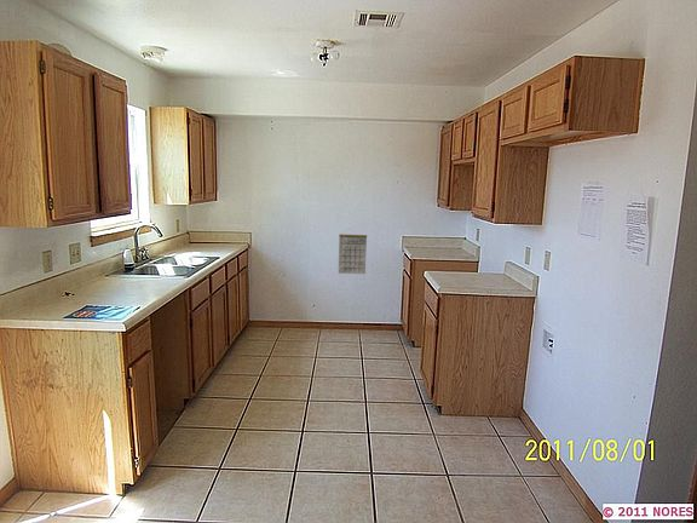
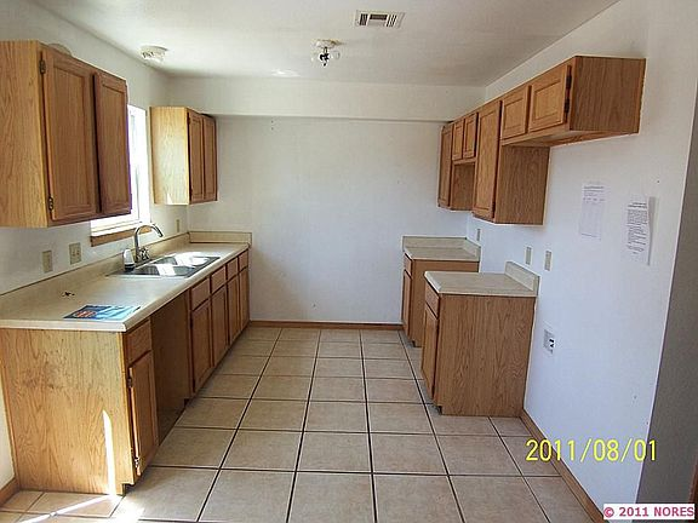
- calendar (352, 249)
